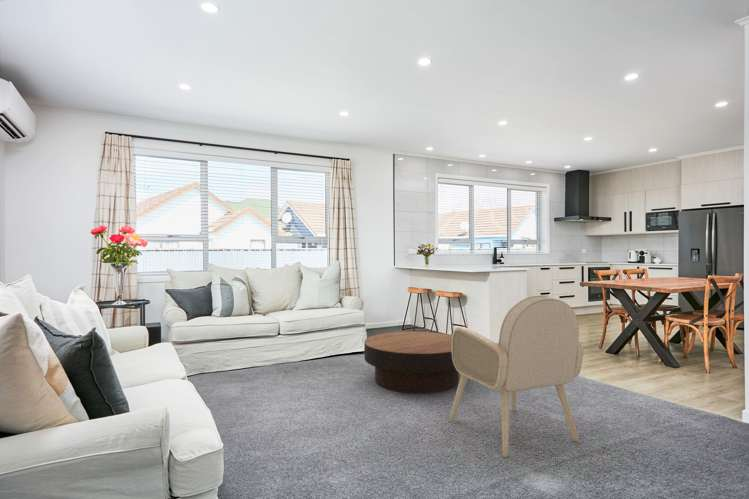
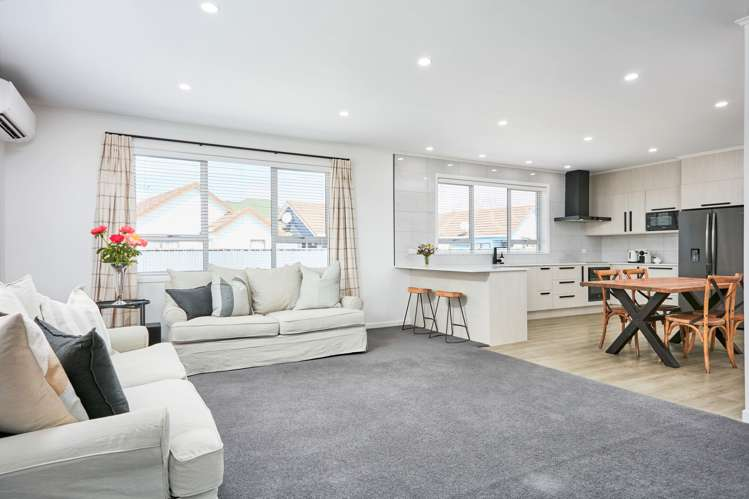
- coffee table (416, 360)
- armchair (512, 362)
